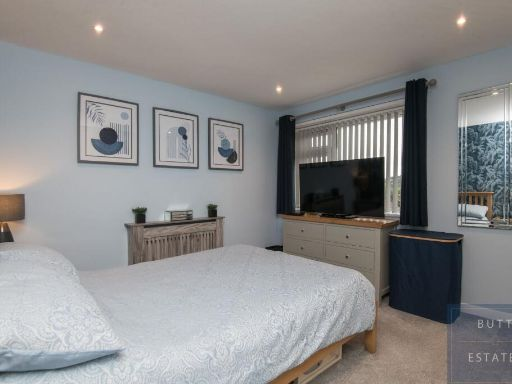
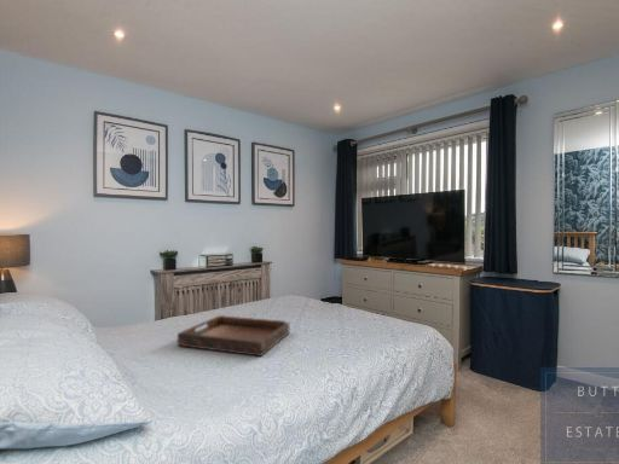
+ serving tray (237, 332)
